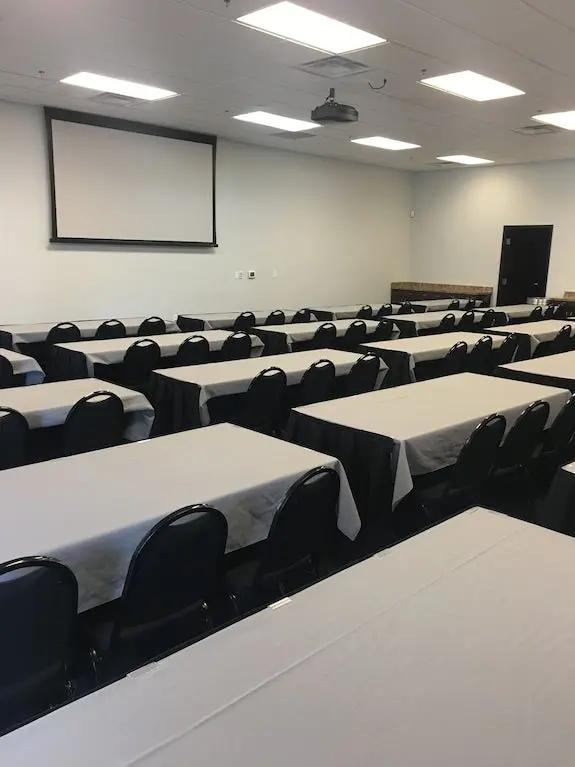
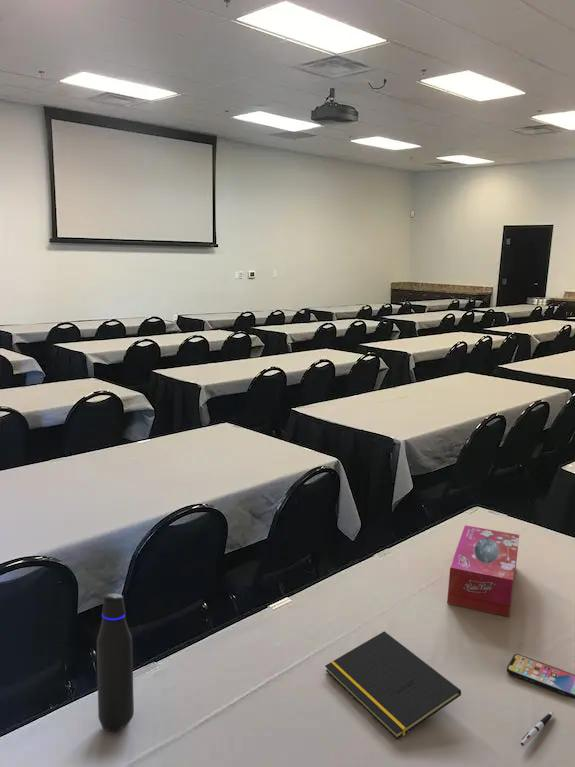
+ notepad (390, 679)
+ pen (538, 727)
+ smartphone (545, 675)
+ tissue box (485, 567)
+ water bottle (115, 662)
